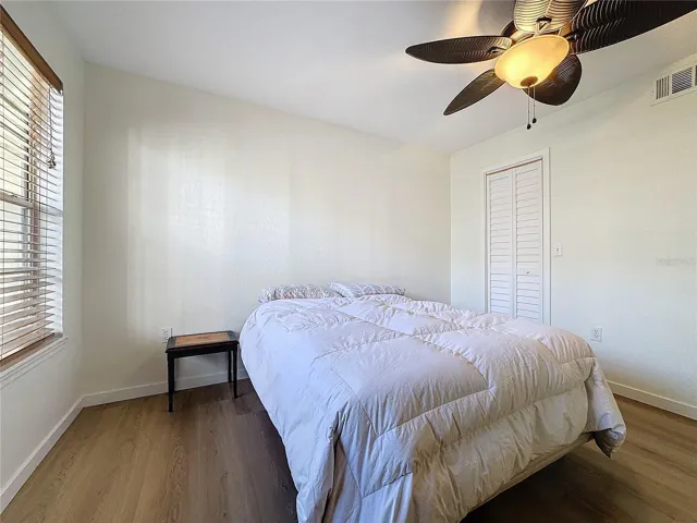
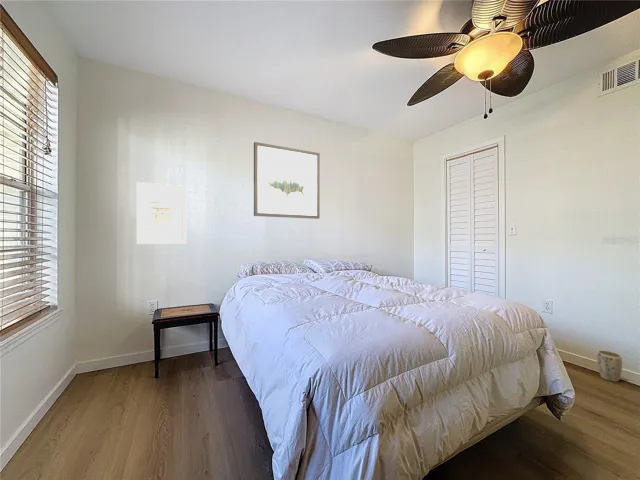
+ wall art (288, 182)
+ plant pot (609, 366)
+ wall art (162, 214)
